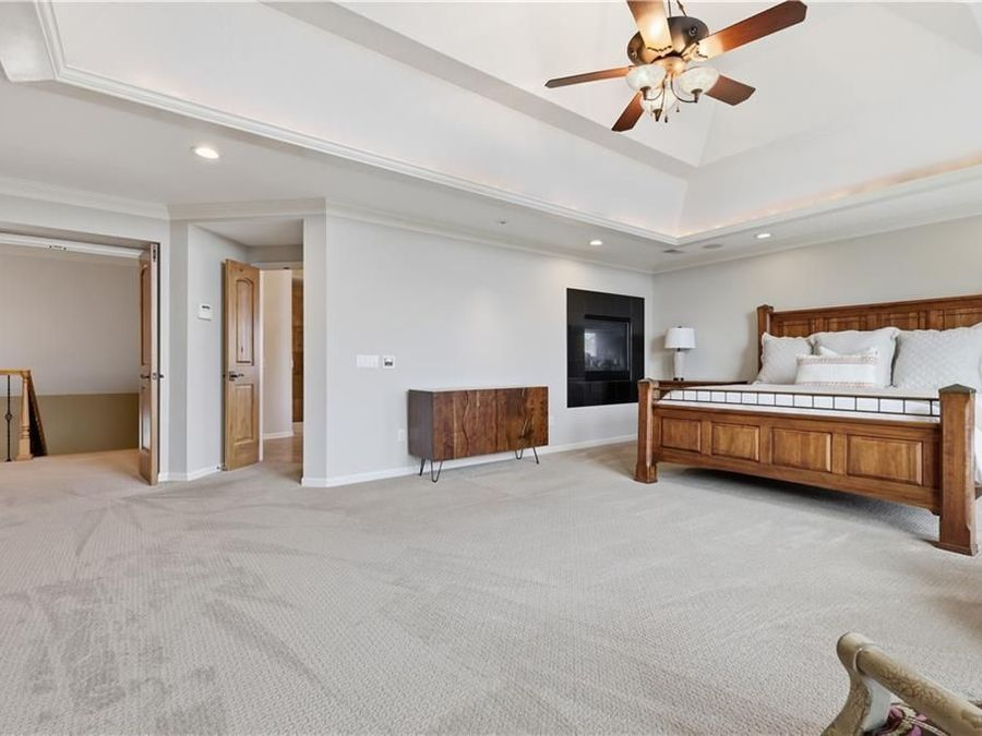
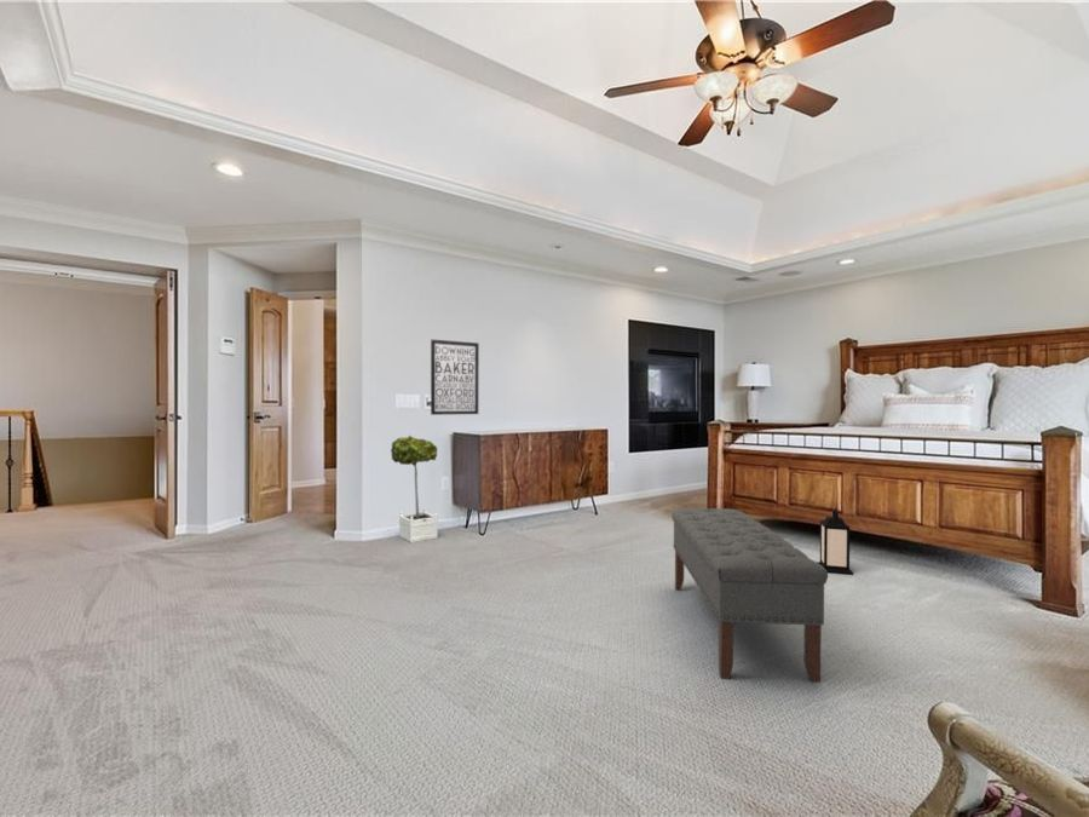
+ wall art (455, 378)
+ potted tree (415, 485)
+ bench (732, 576)
+ lantern (834, 539)
